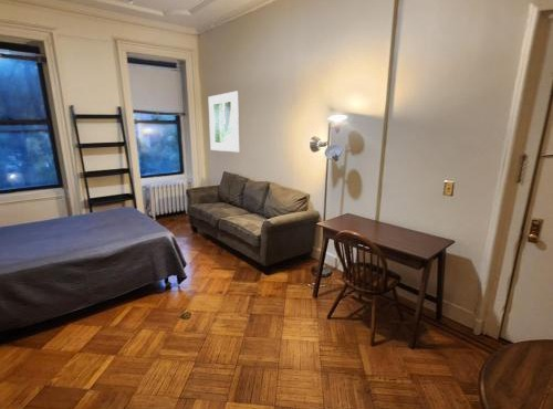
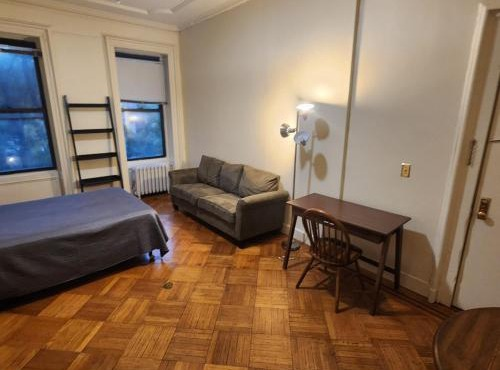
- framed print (222, 123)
